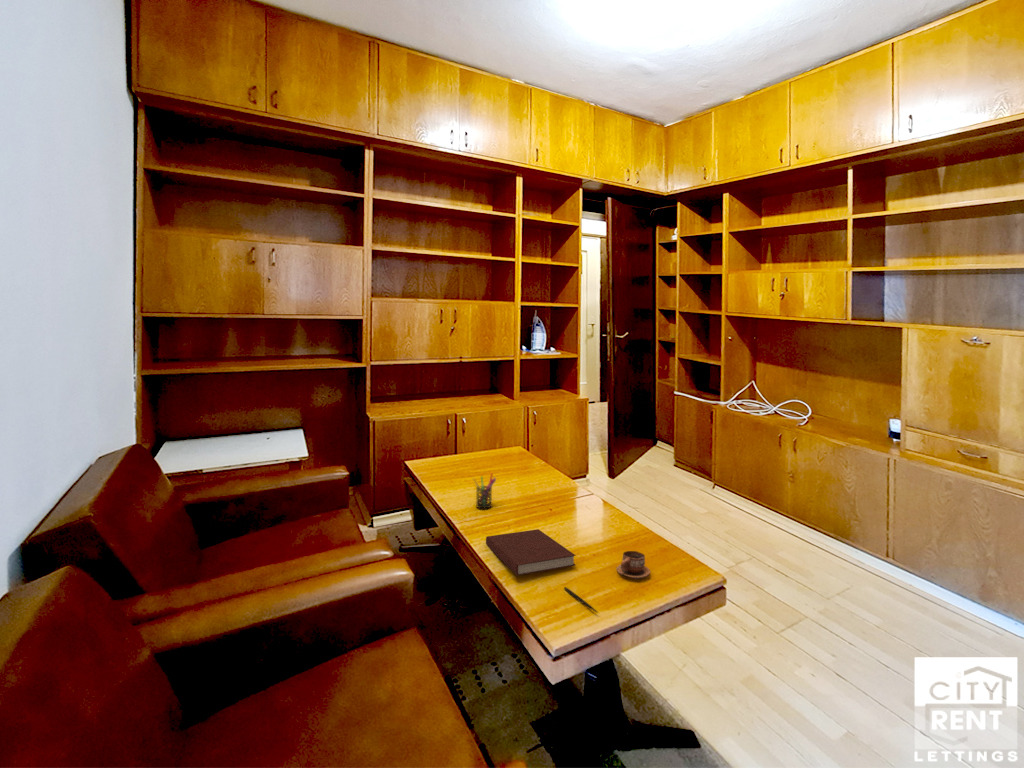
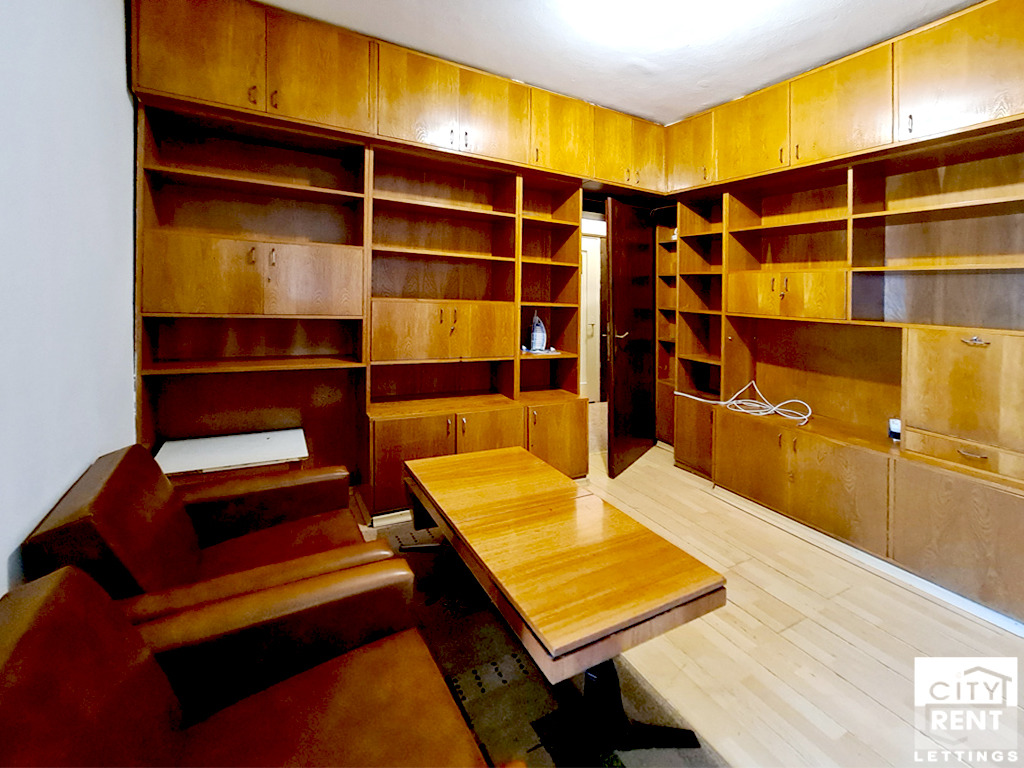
- cup (632, 563)
- notebook (528, 550)
- pen (580, 599)
- pen holder (484, 489)
